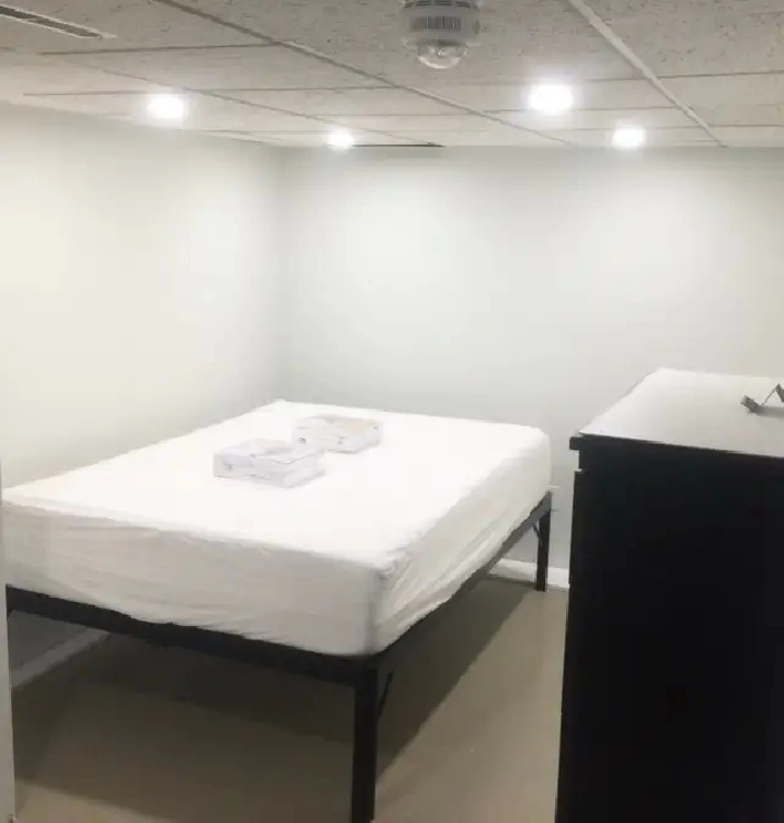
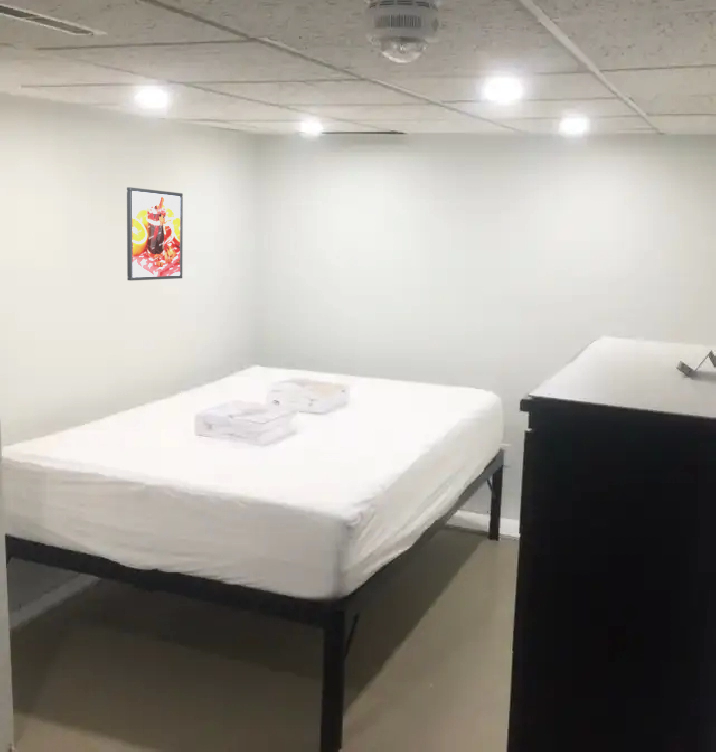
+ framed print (156, 235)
